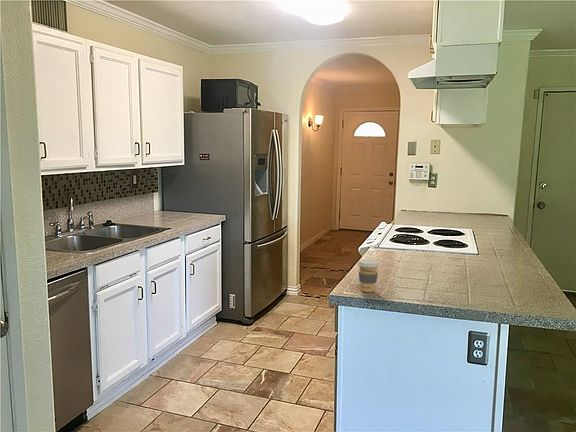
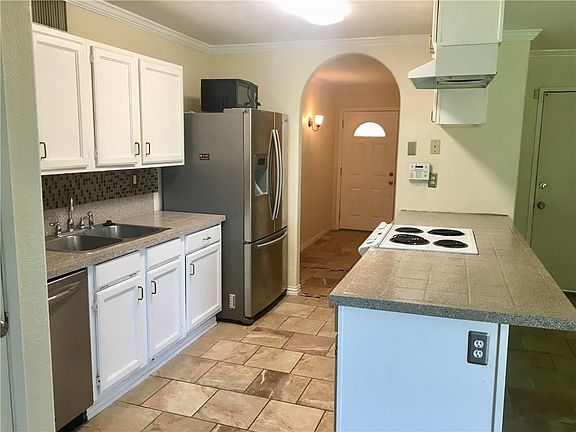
- coffee cup (368, 275)
